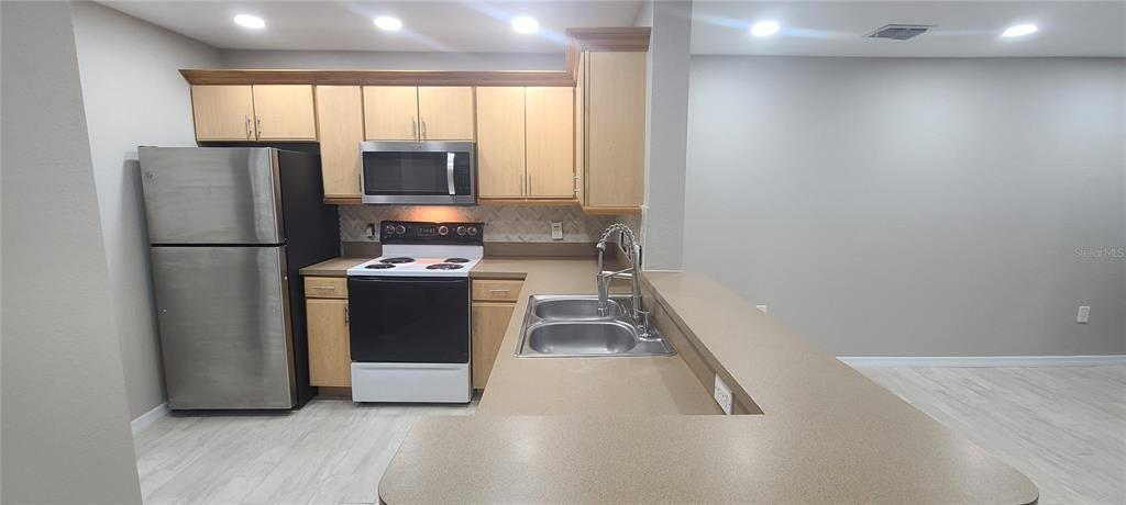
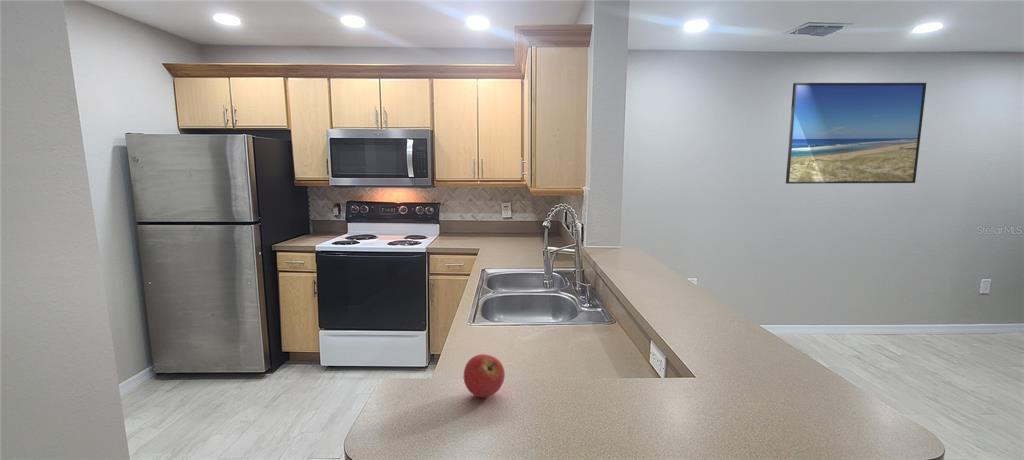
+ fruit (484, 375)
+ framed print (855, 133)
